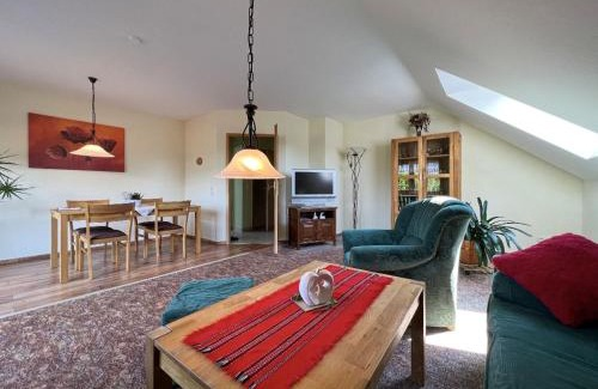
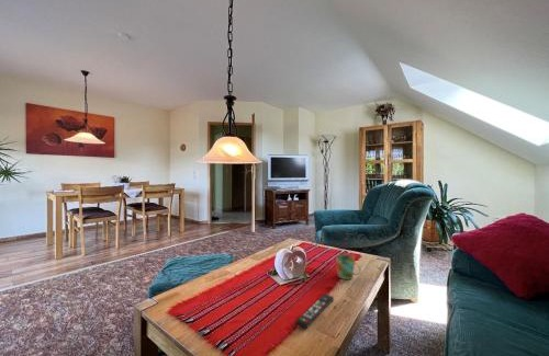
+ remote control (316, 309)
+ mug (348, 267)
